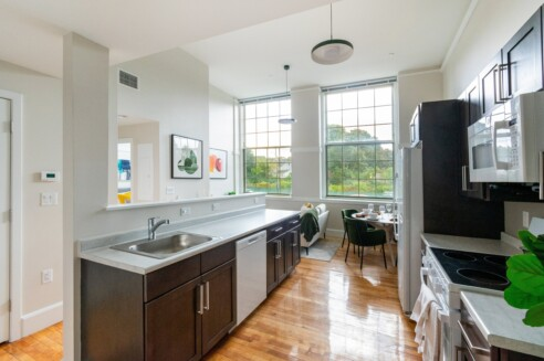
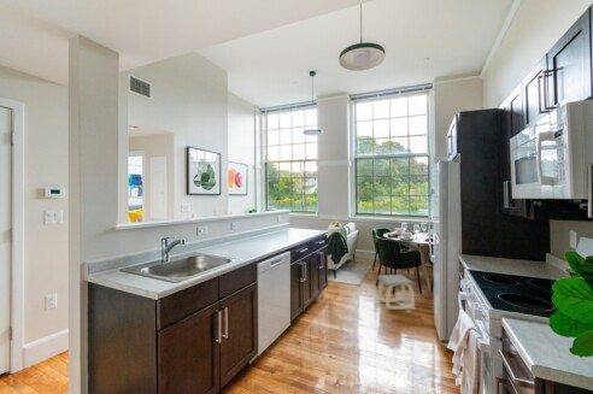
+ stool (391, 288)
